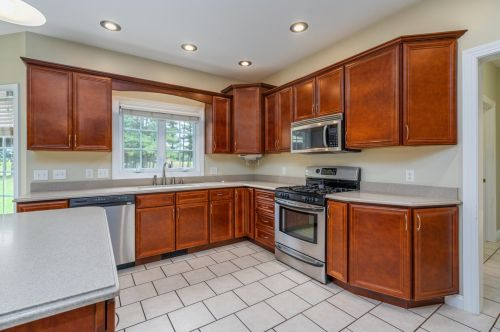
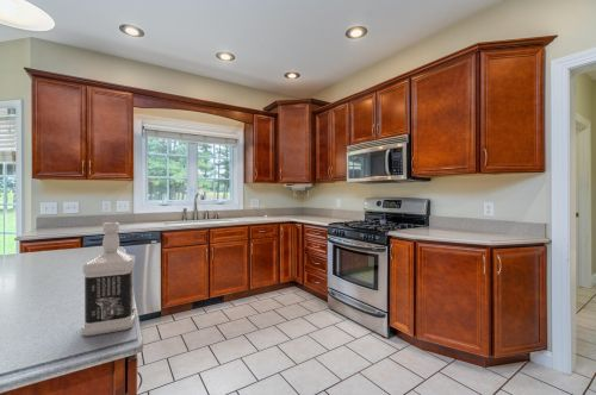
+ bottle (111, 272)
